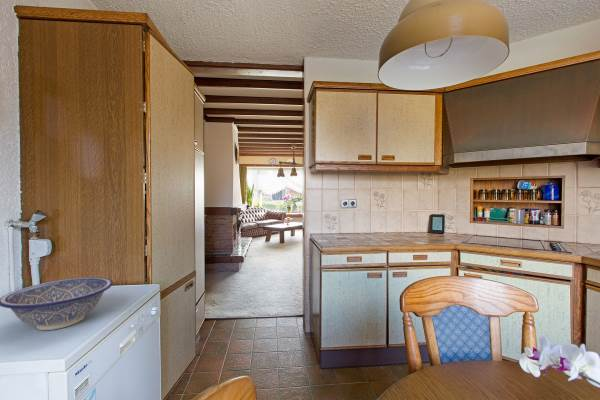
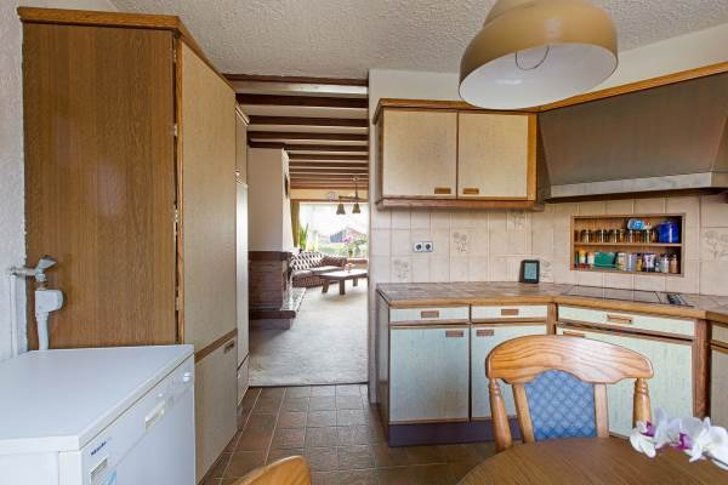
- decorative bowl (61, 305)
